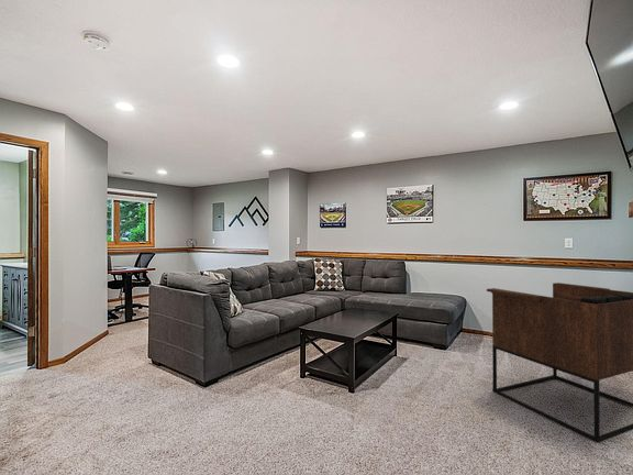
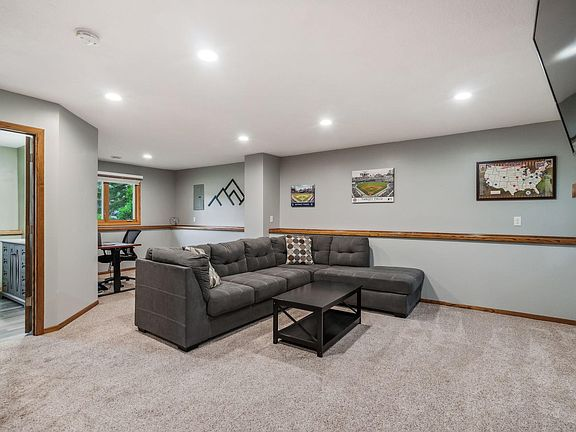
- armchair (570, 345)
